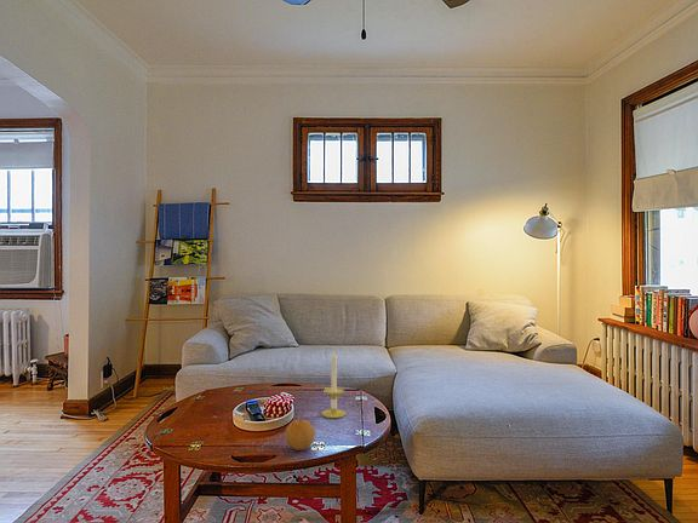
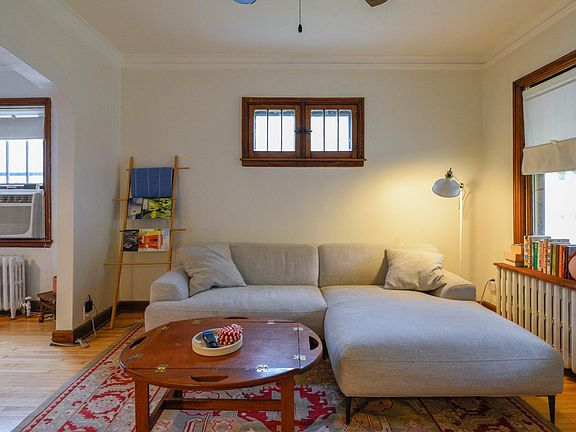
- fruit (299, 433)
- candle (333, 381)
